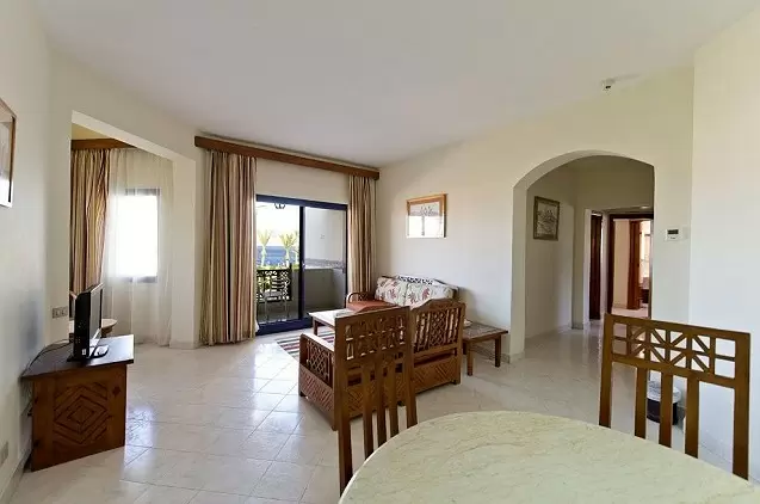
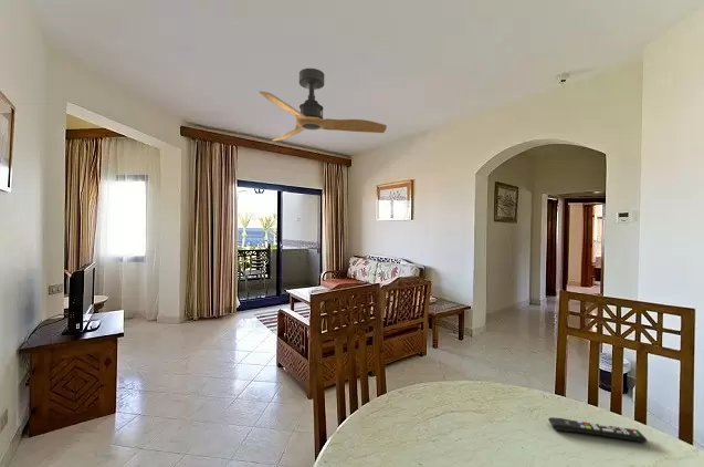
+ ceiling fan (321, 105)
+ remote control (595, 429)
